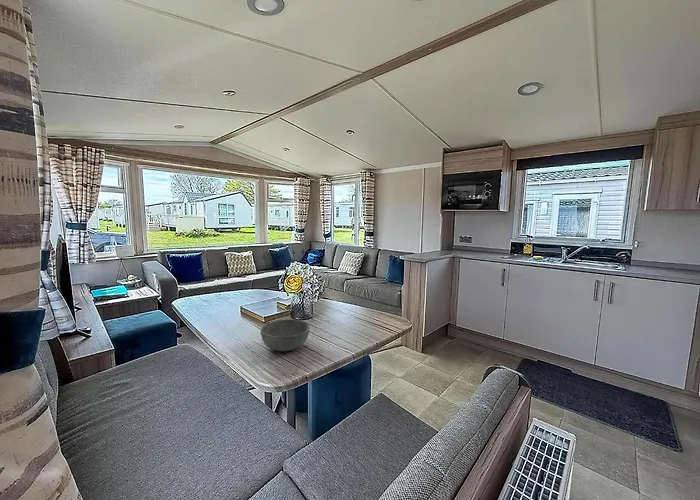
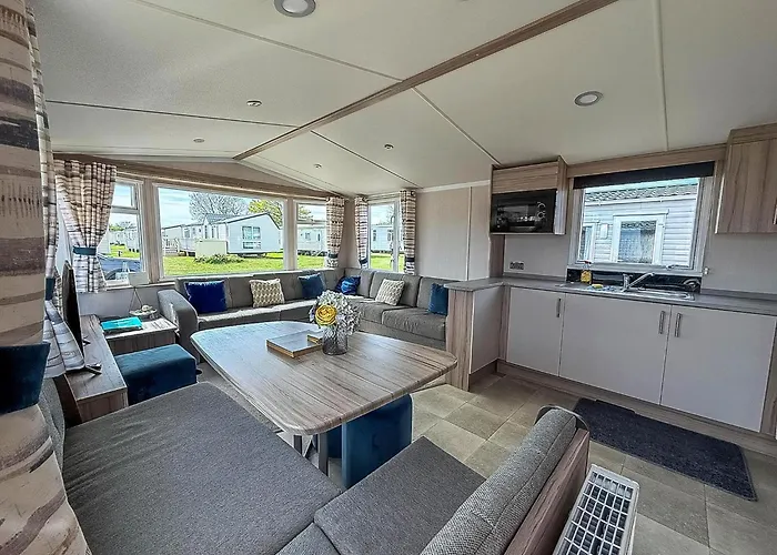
- bowl (285, 336)
